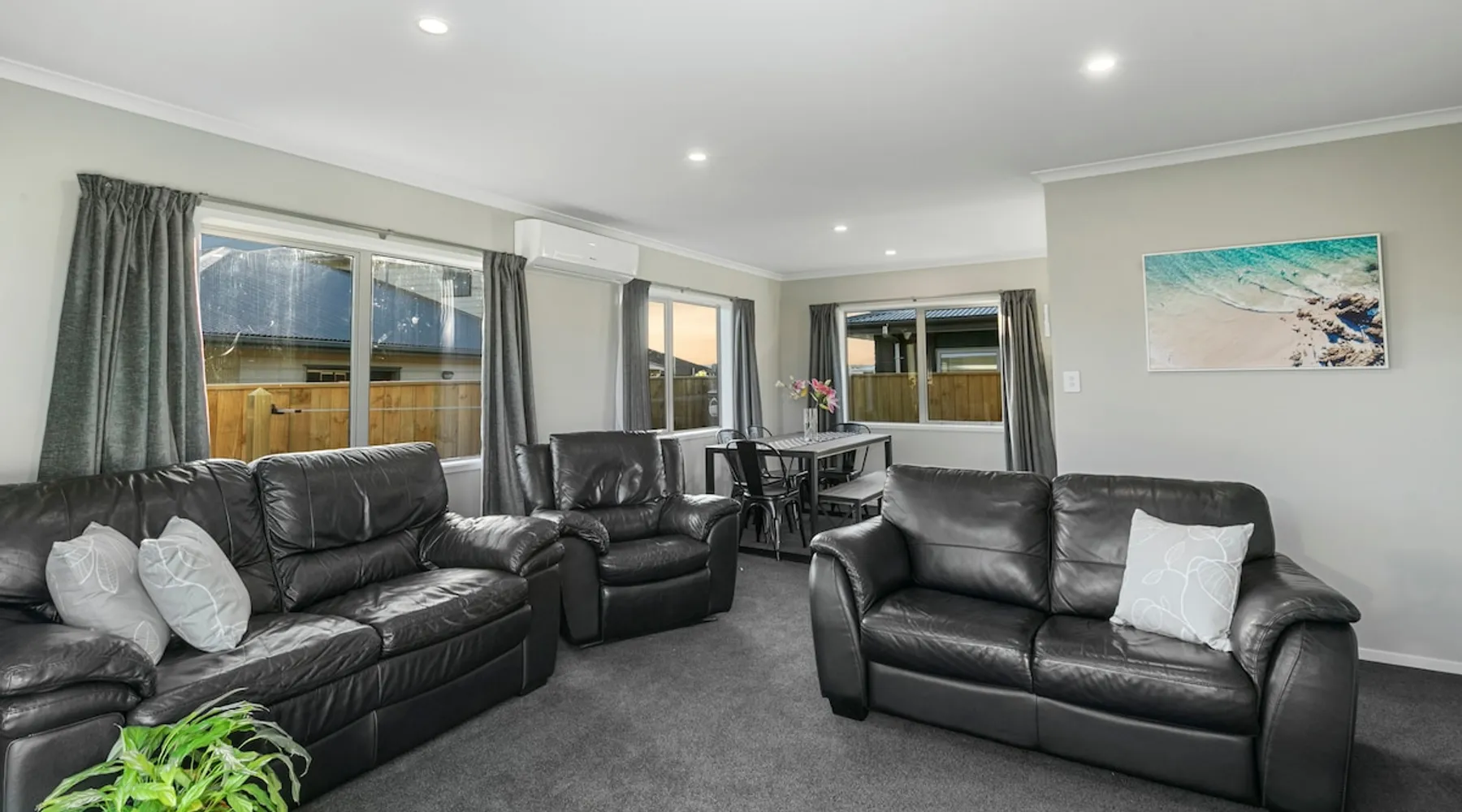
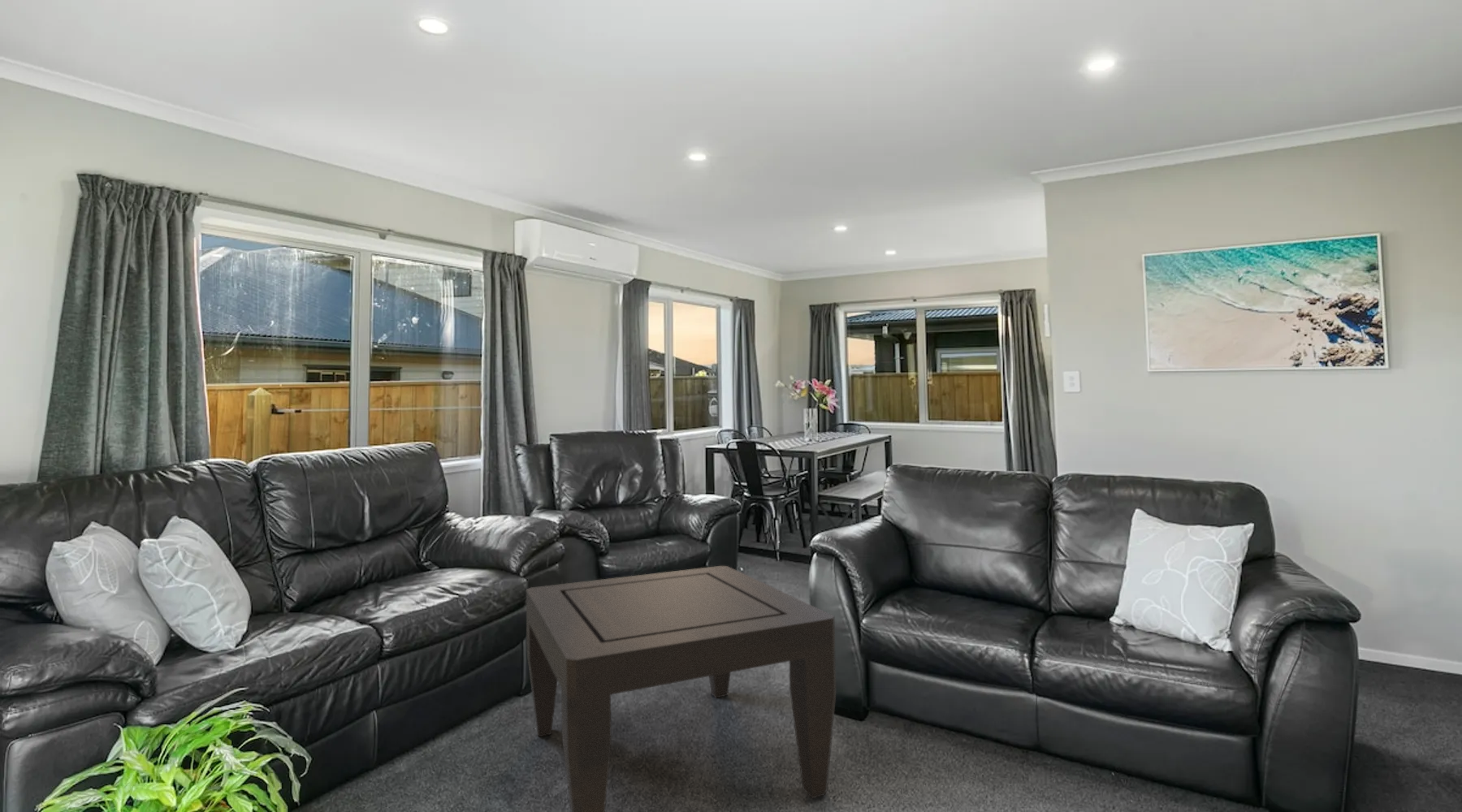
+ coffee table (667, 680)
